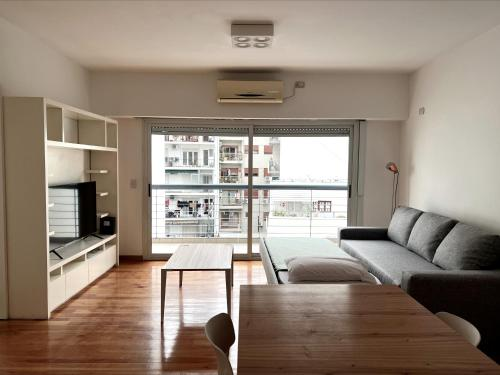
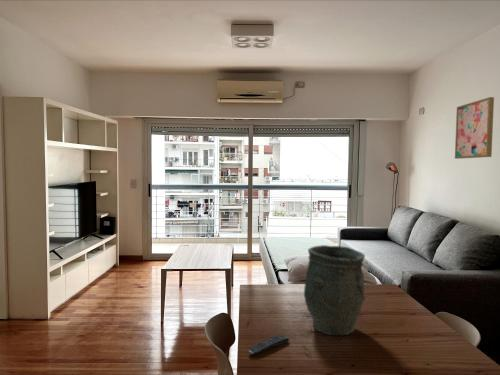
+ vase (333, 288)
+ wall art (472, 130)
+ remote control (268, 344)
